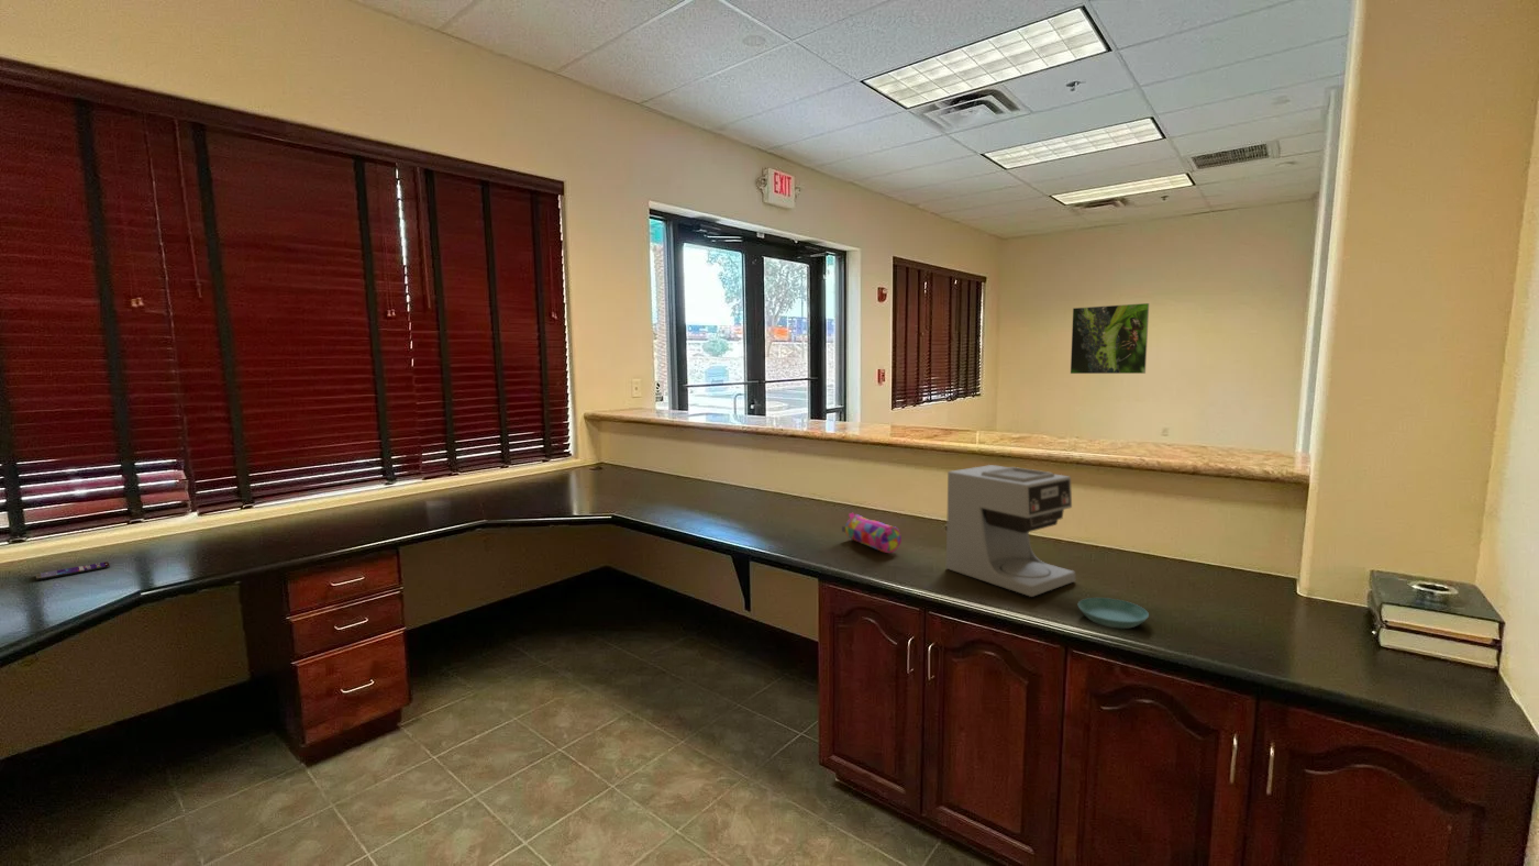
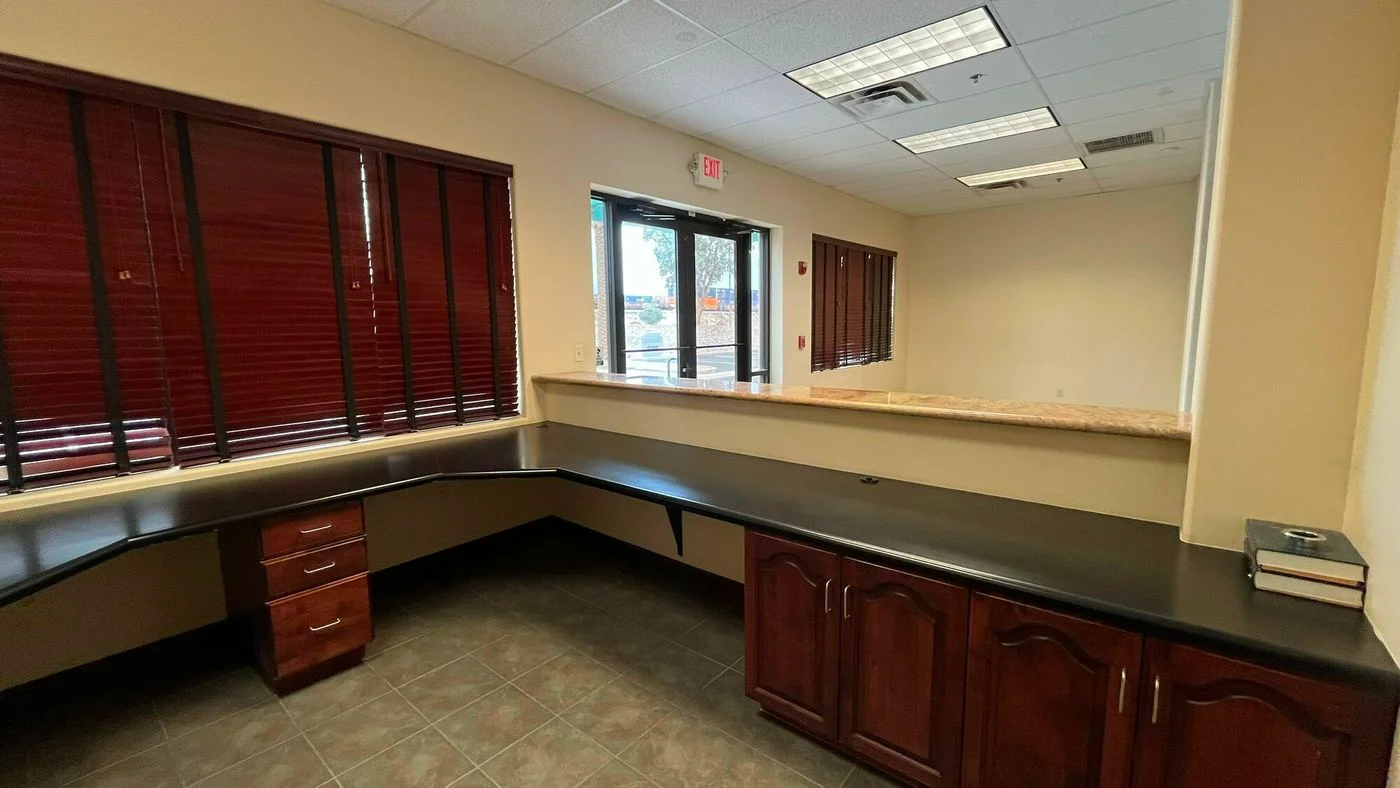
- saucer (1111, 613)
- pencil case (871, 532)
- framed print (1108, 340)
- smartphone (74, 570)
- coffee maker (1009, 523)
